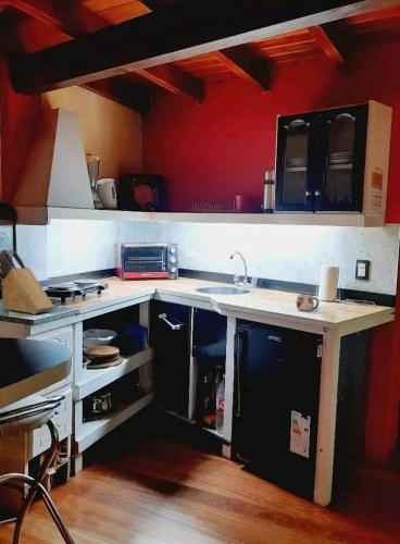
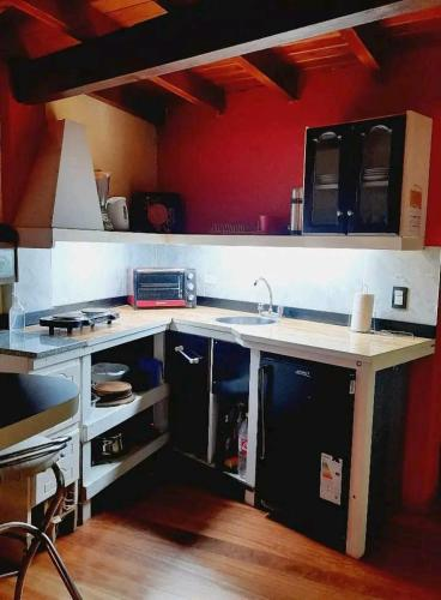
- knife block (22, 280)
- mug (307, 301)
